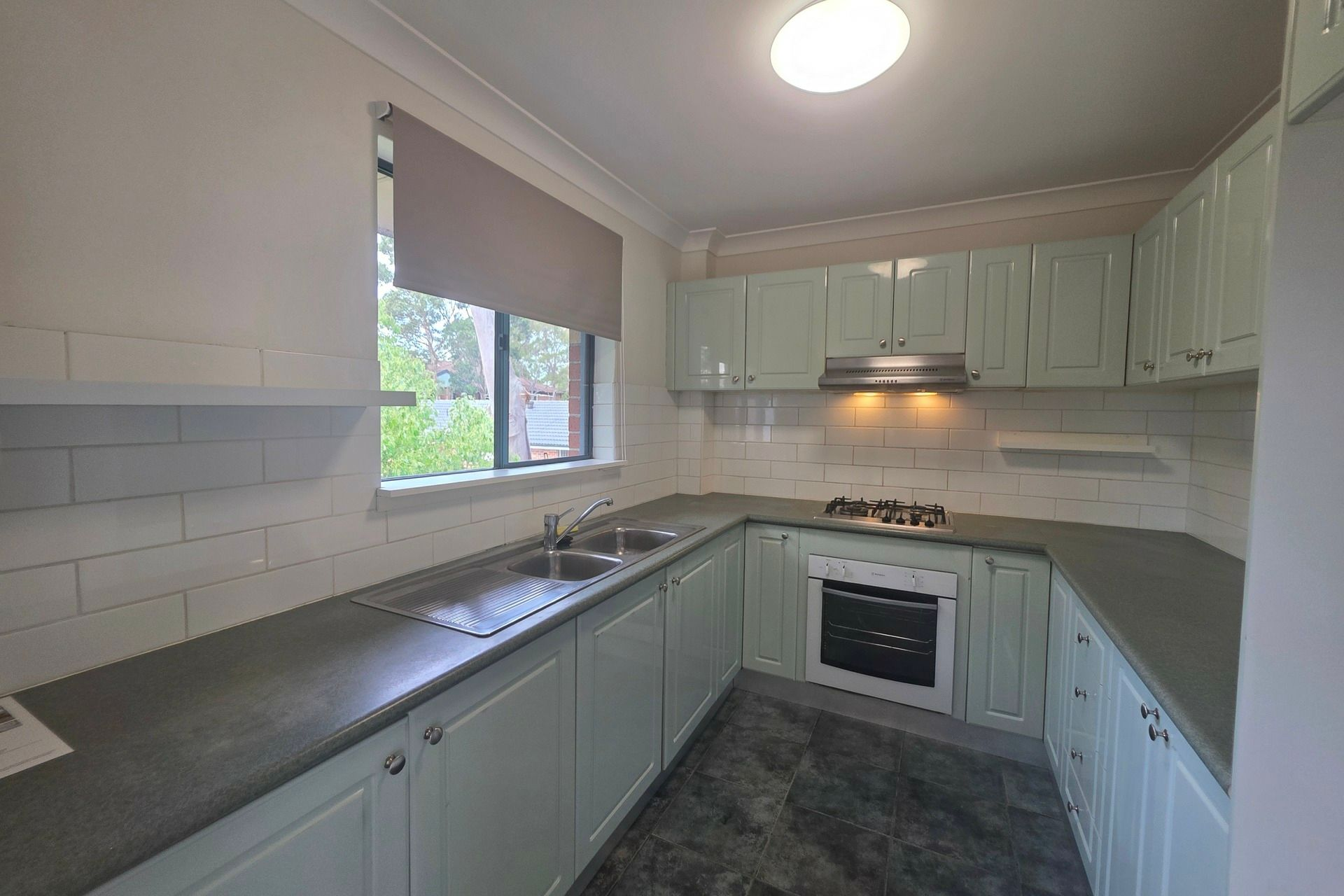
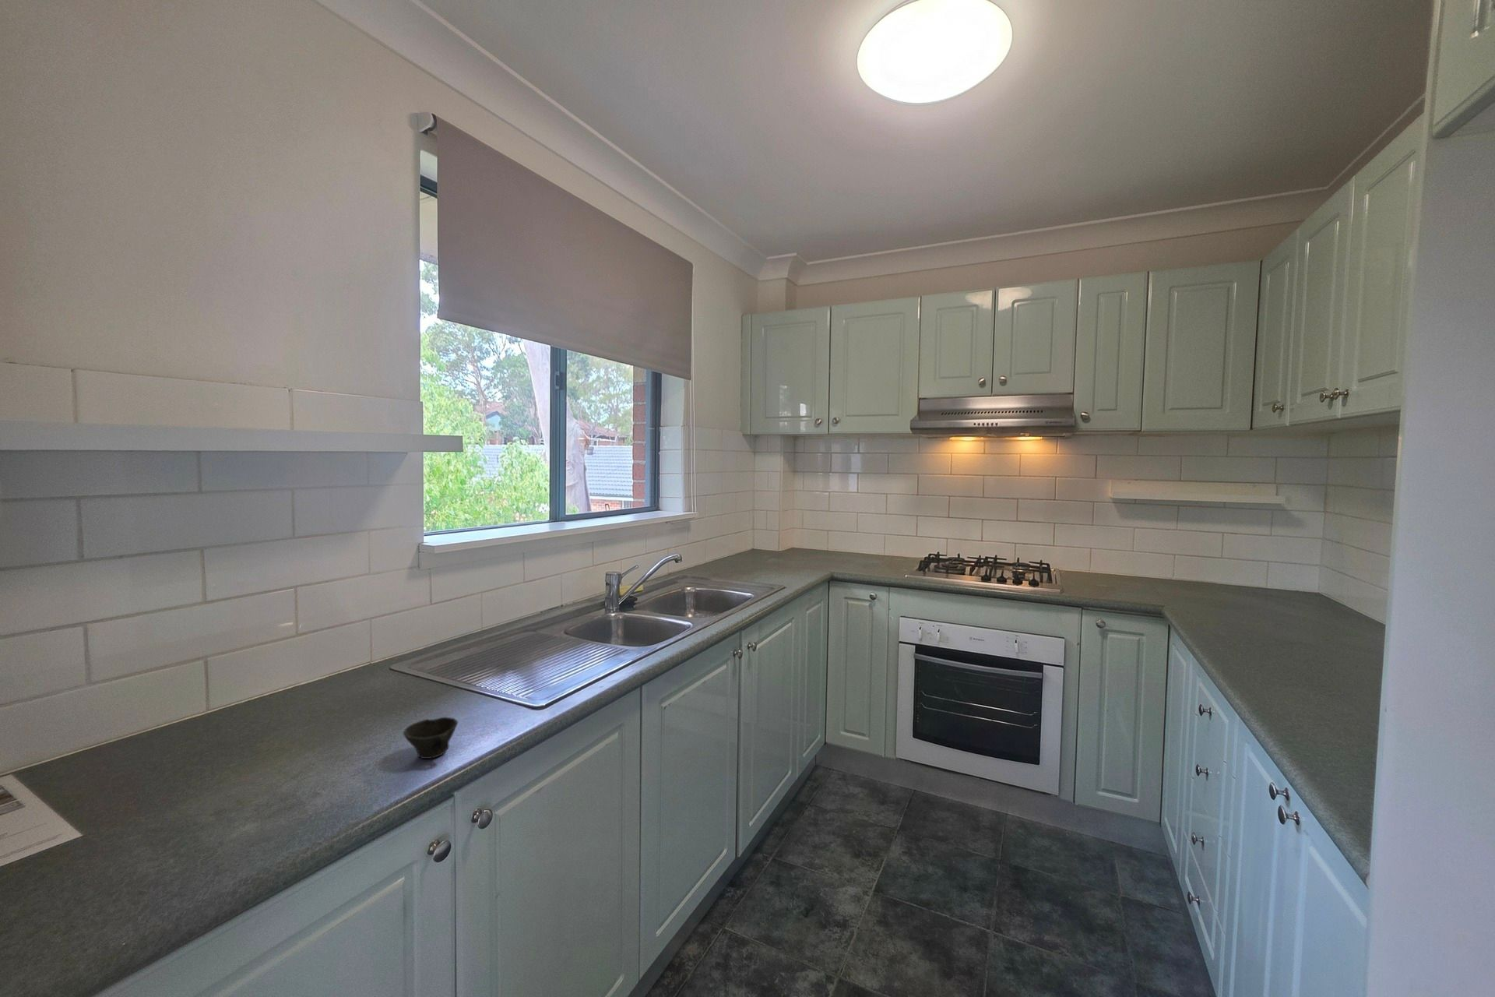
+ cup (432, 741)
